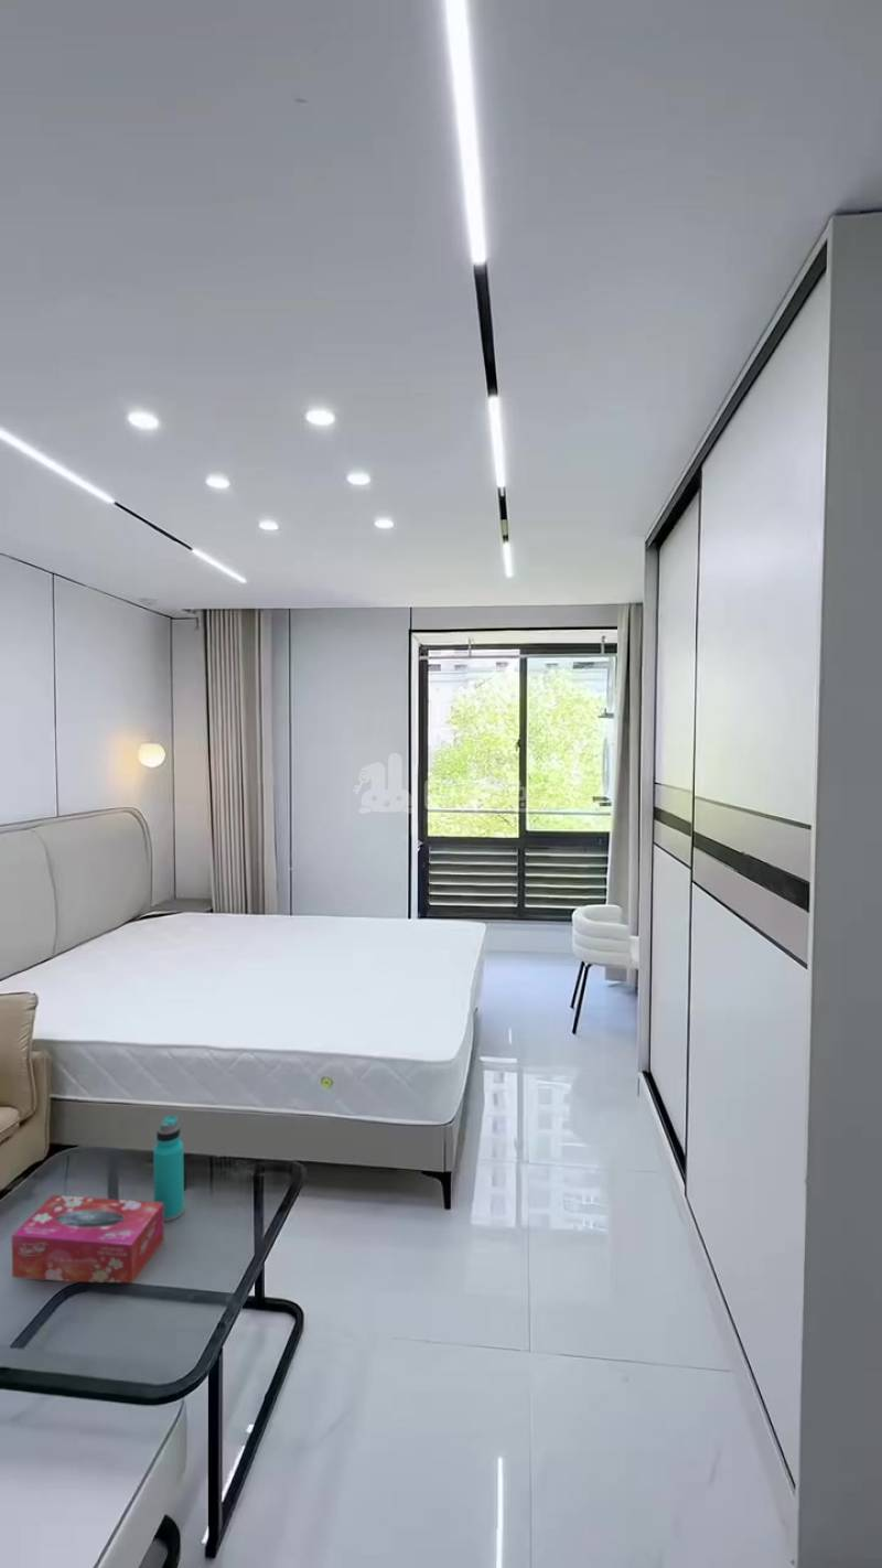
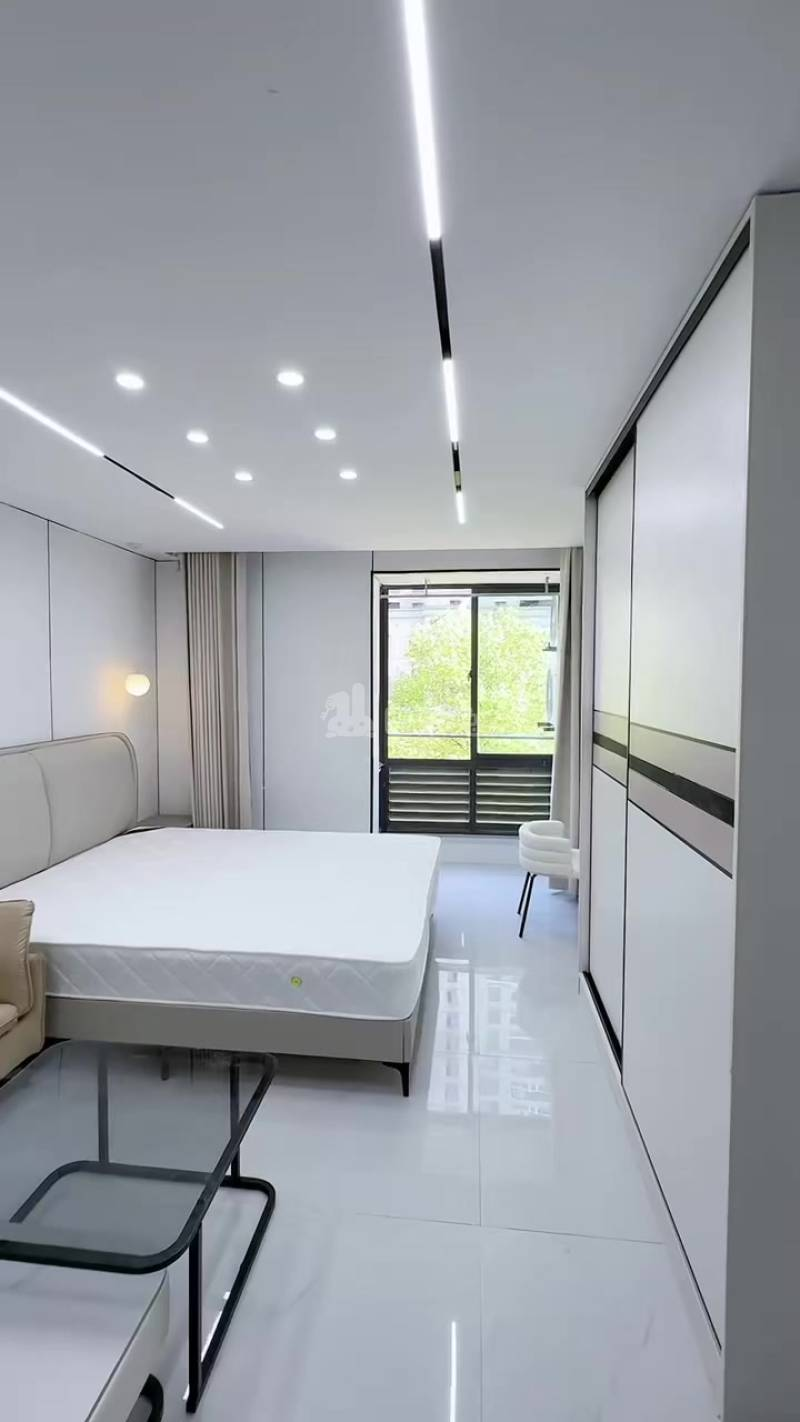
- tissue box (90, 1238)
- water bottle (169, 1167)
